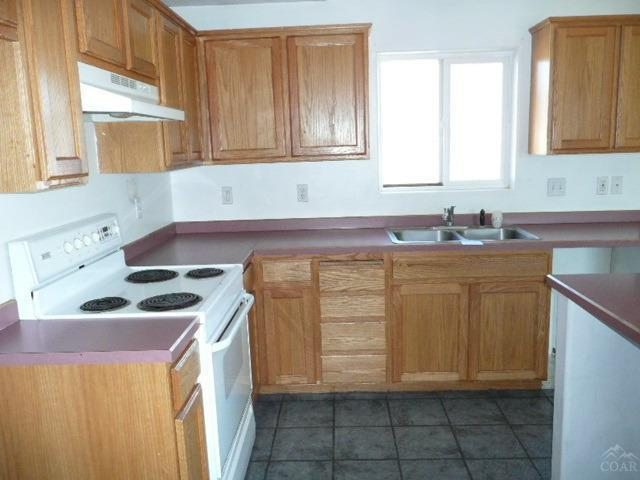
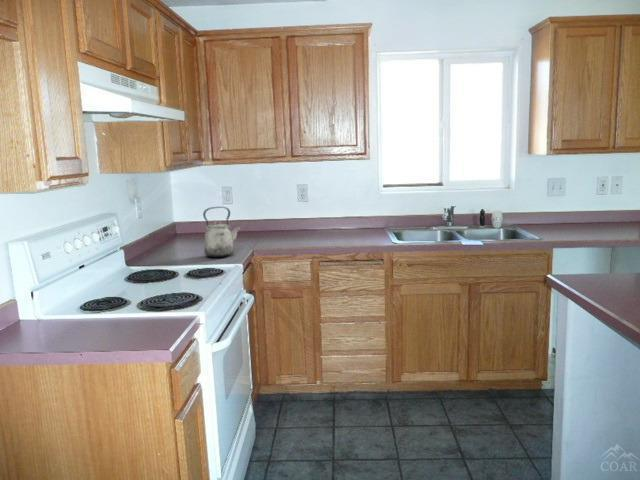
+ kettle (223, 231)
